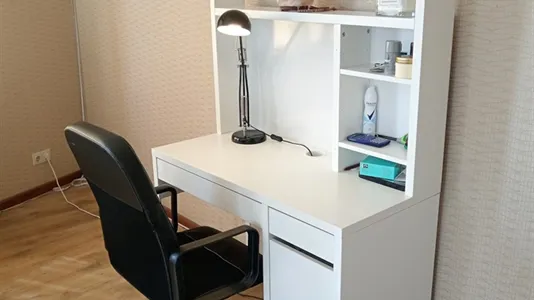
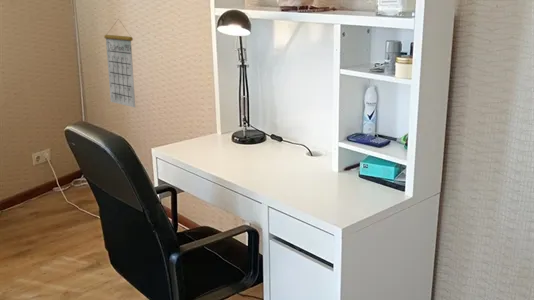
+ calendar (119, 62)
